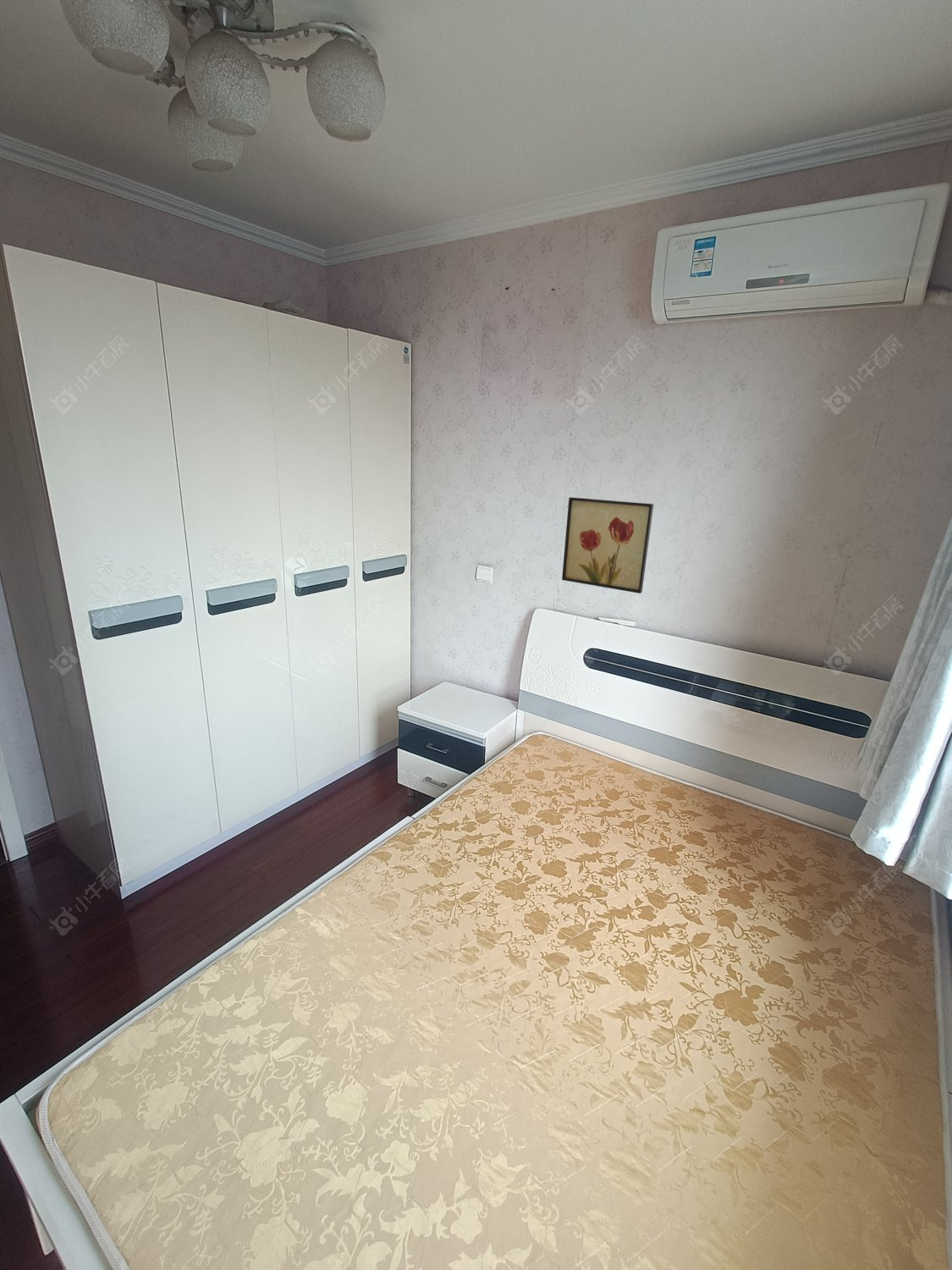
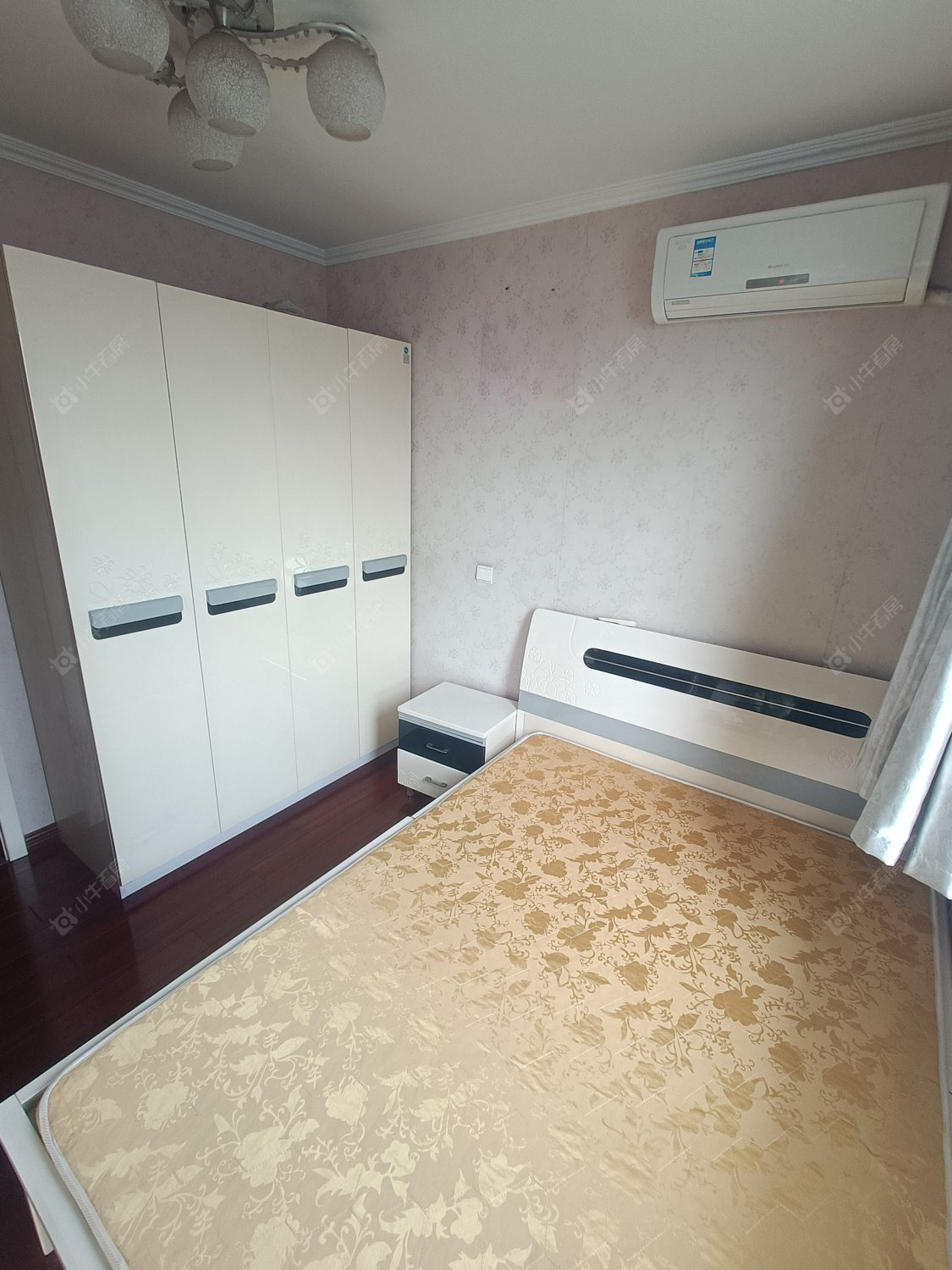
- wall art (605, 544)
